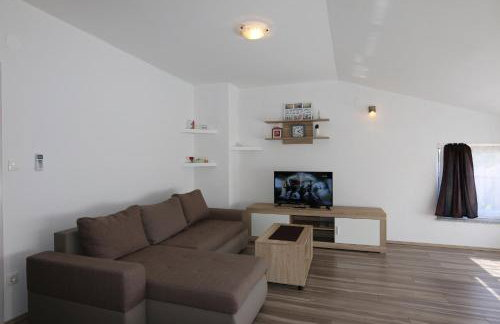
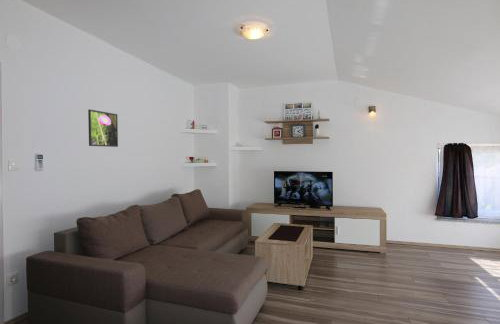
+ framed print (103, 129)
